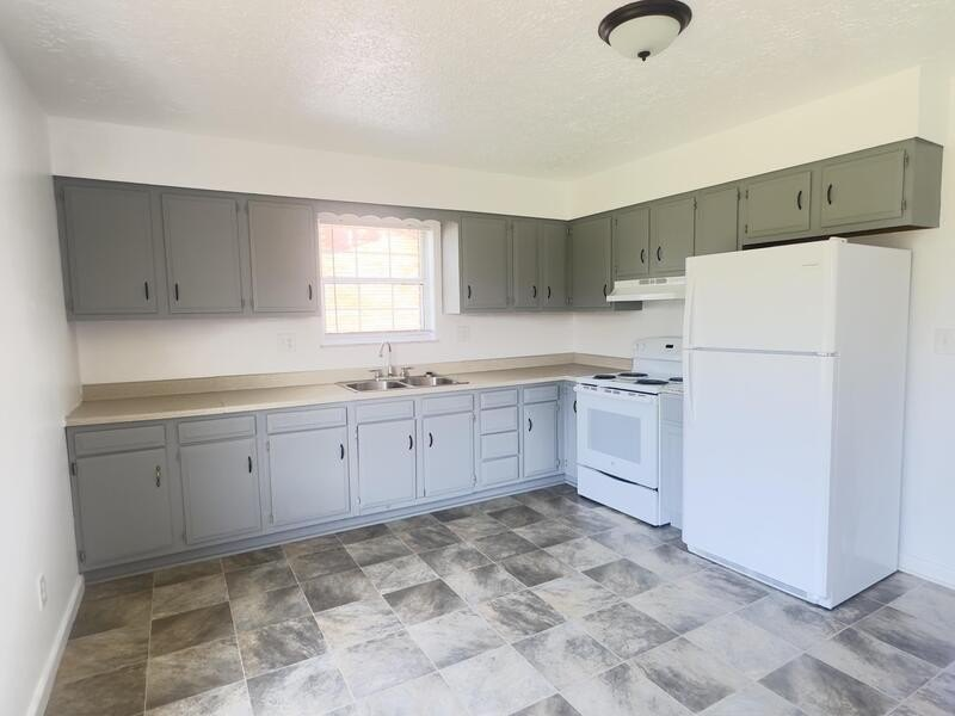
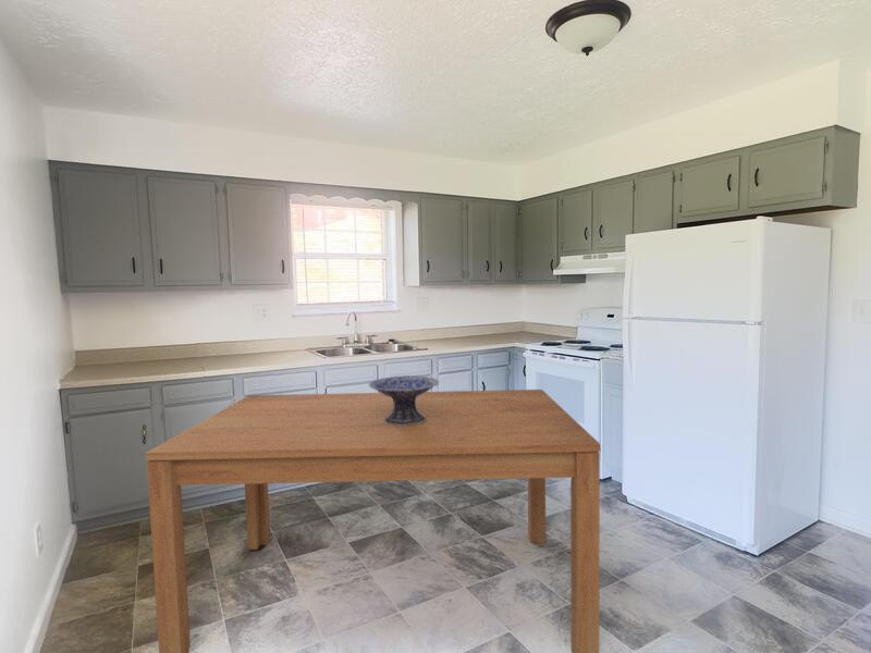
+ decorative bowl (404, 399)
+ dining table (389, 480)
